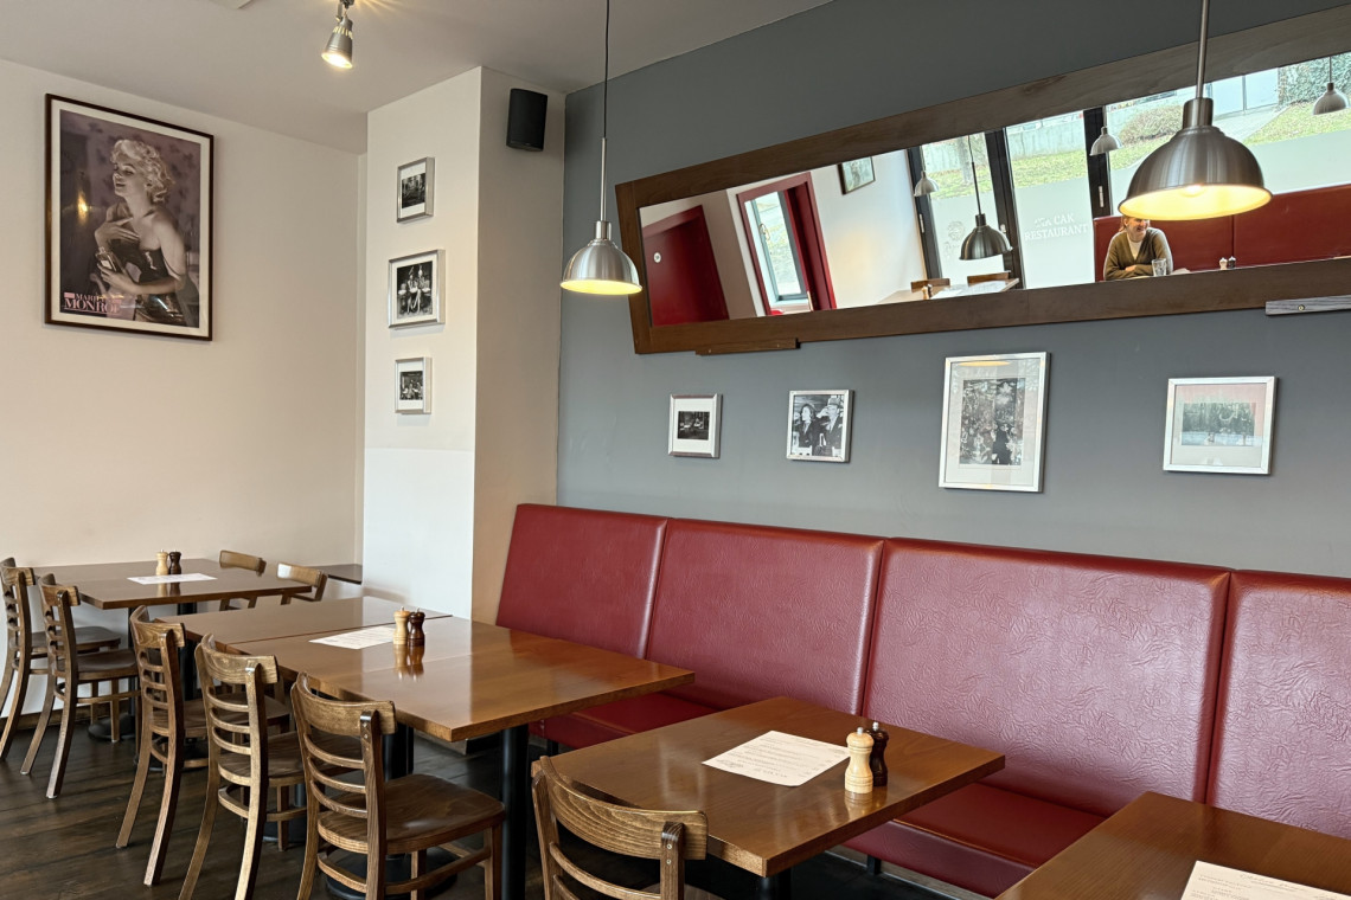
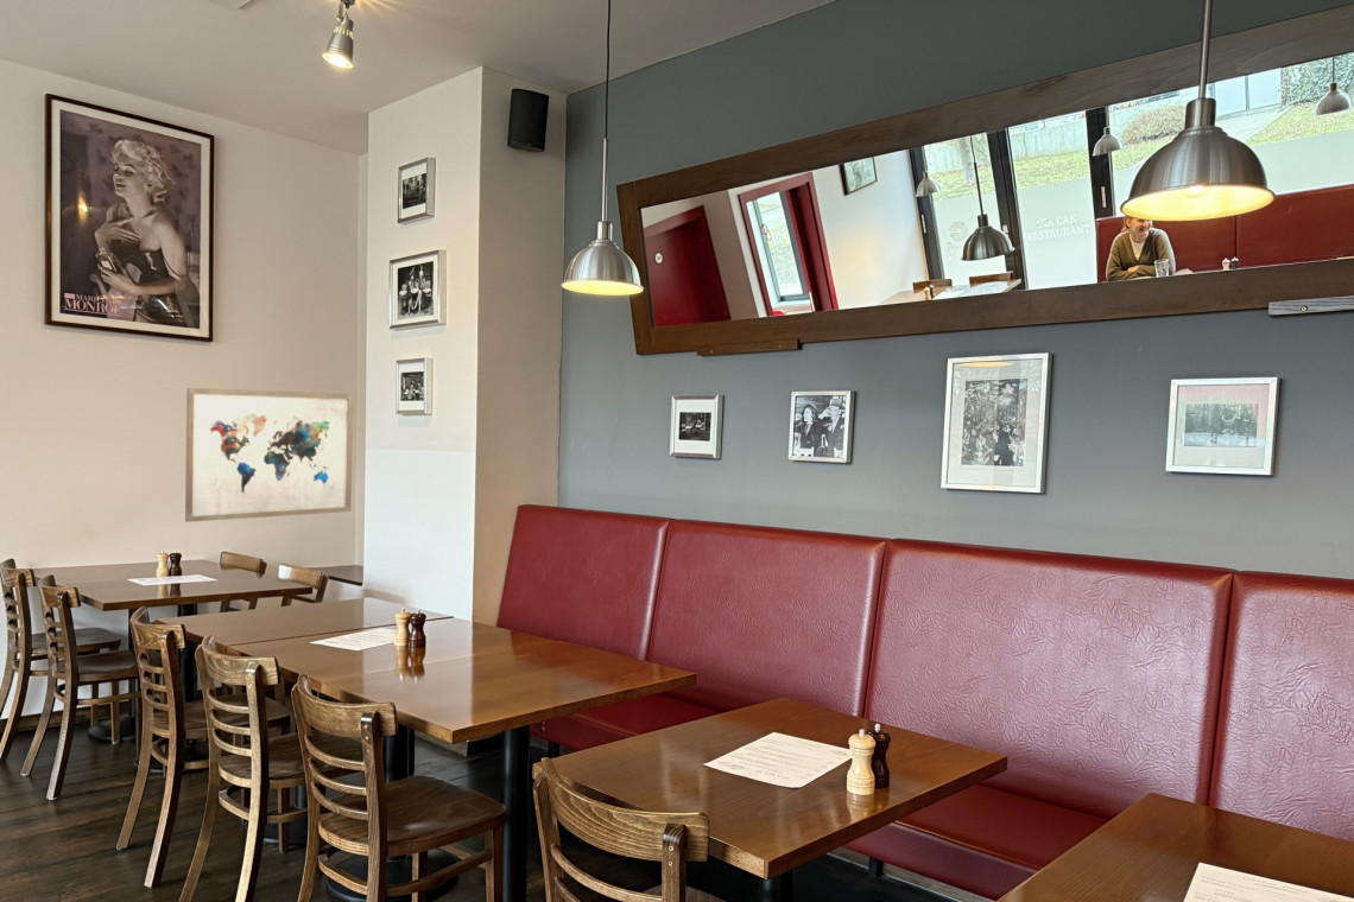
+ wall art (274, 453)
